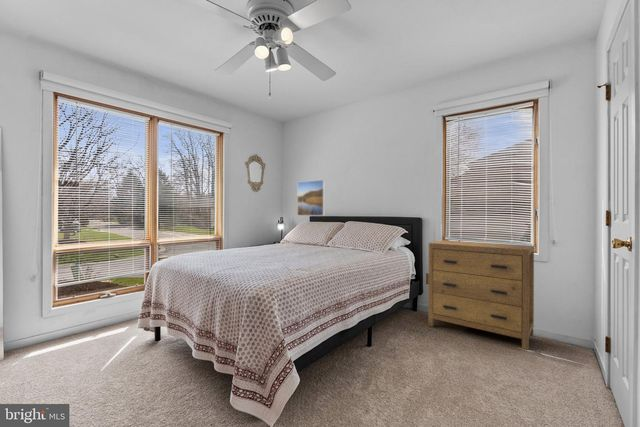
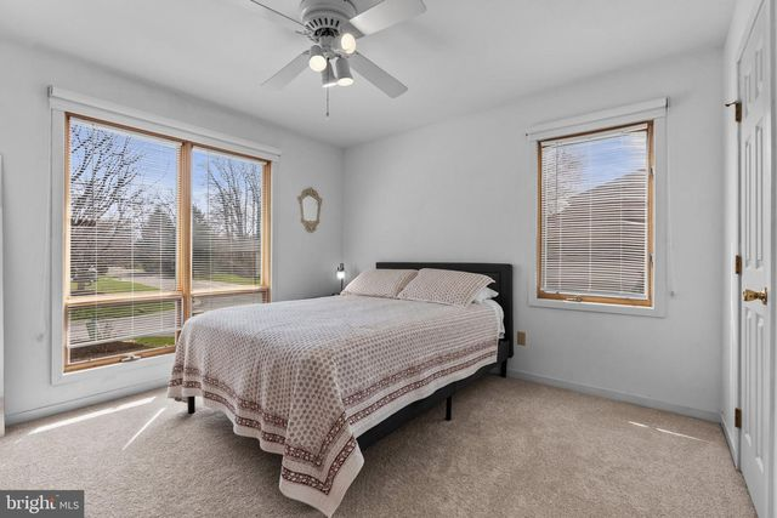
- dresser (478, 287)
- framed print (310, 198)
